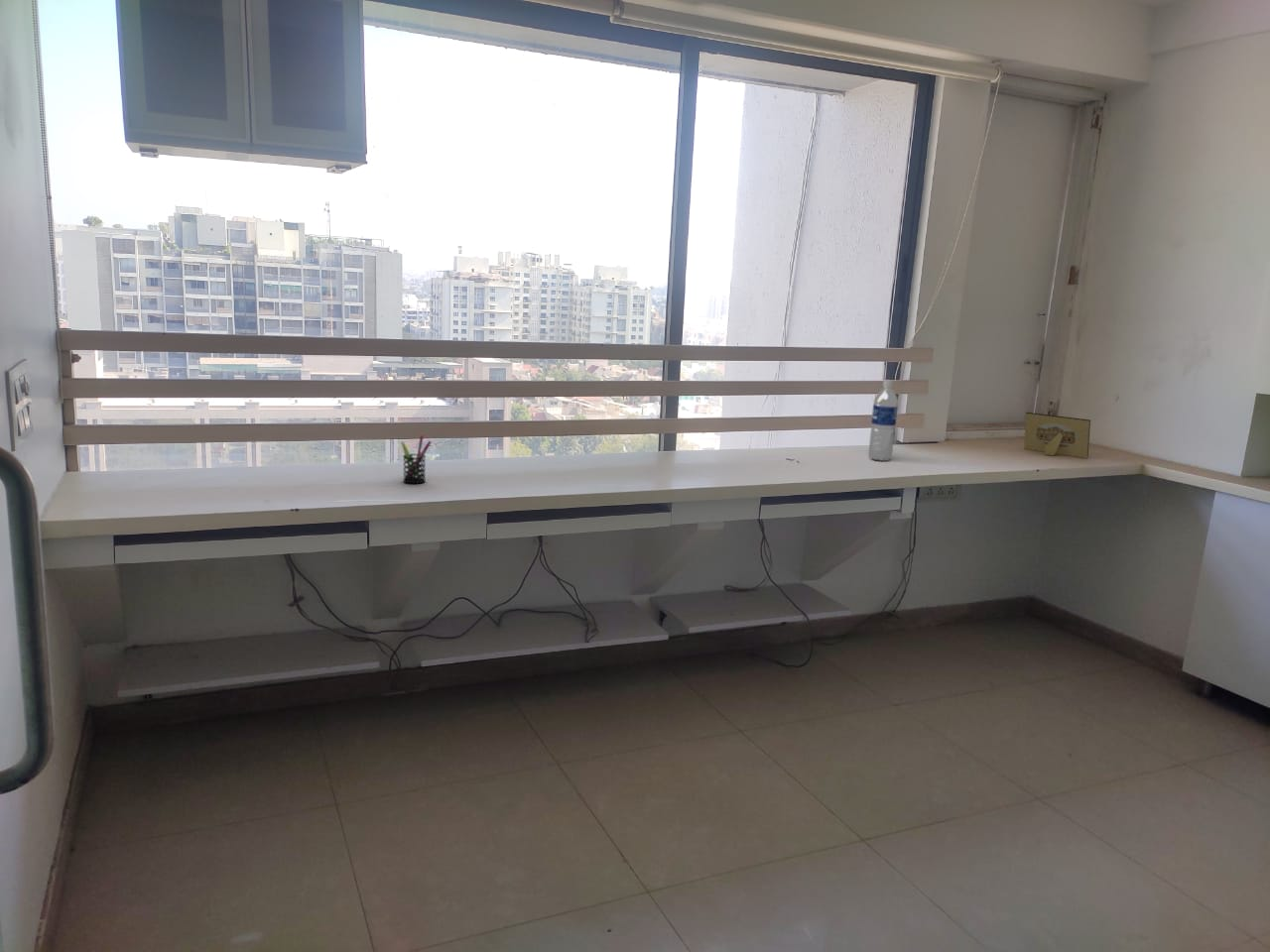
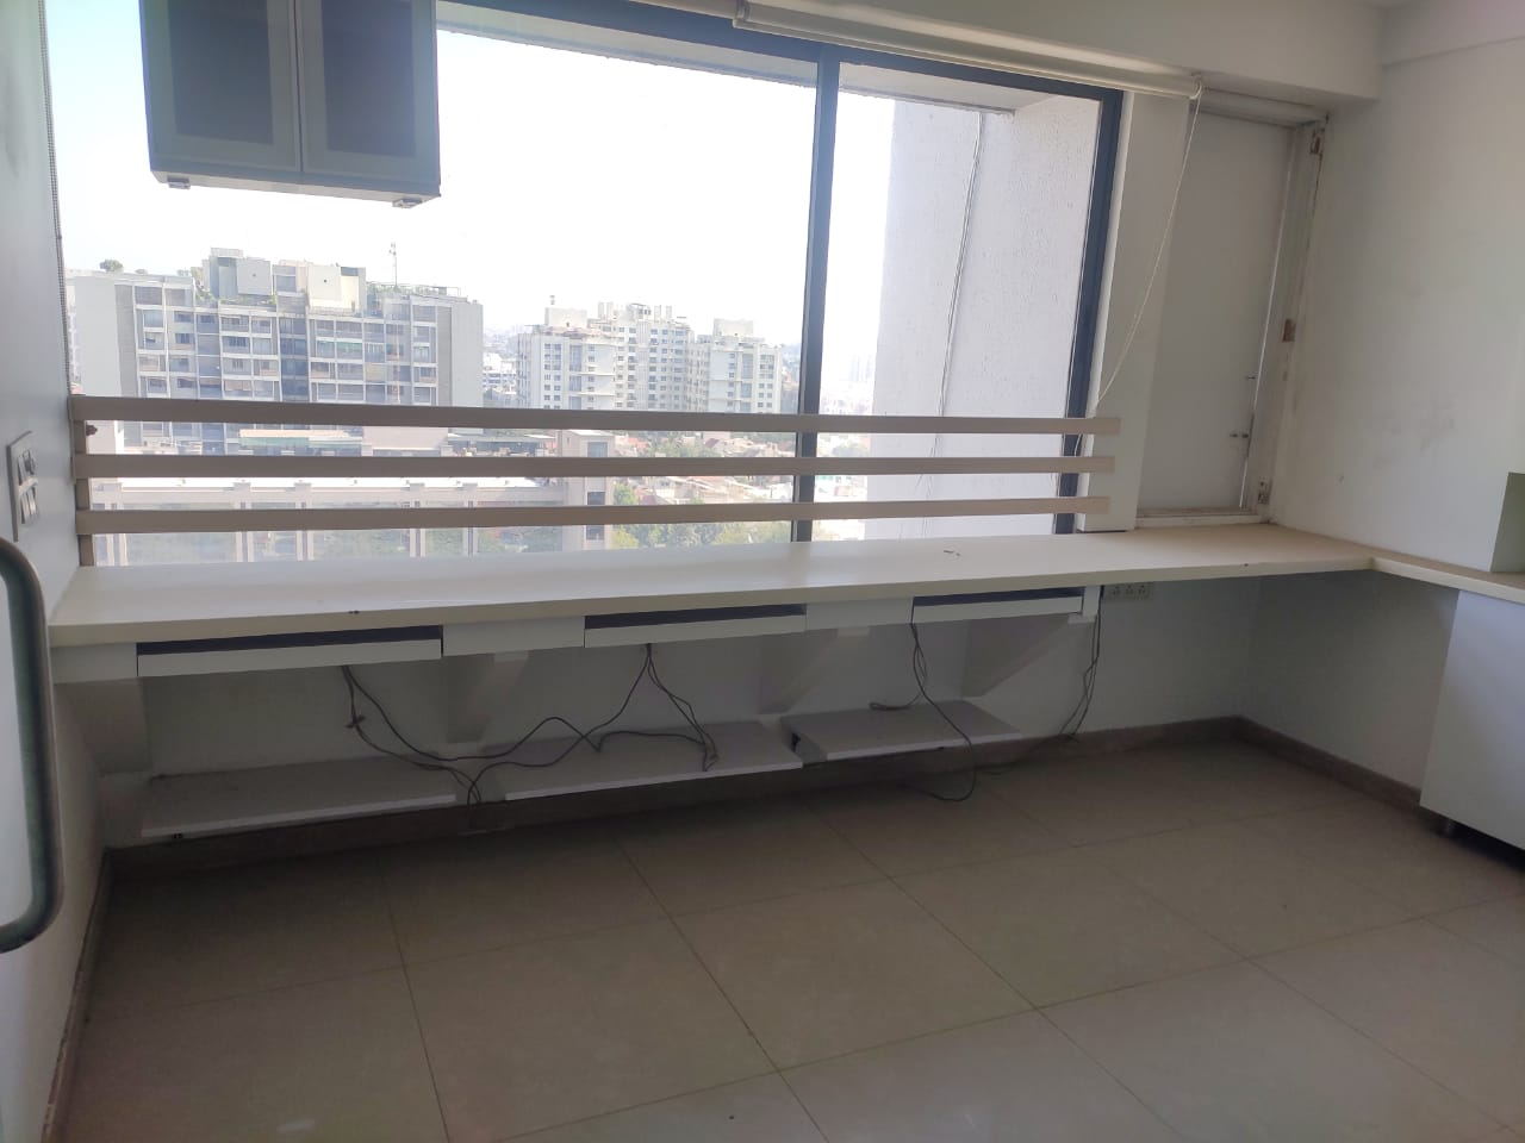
- water bottle (883, 419)
- picture frame (1055, 434)
- pen holder (413, 458)
